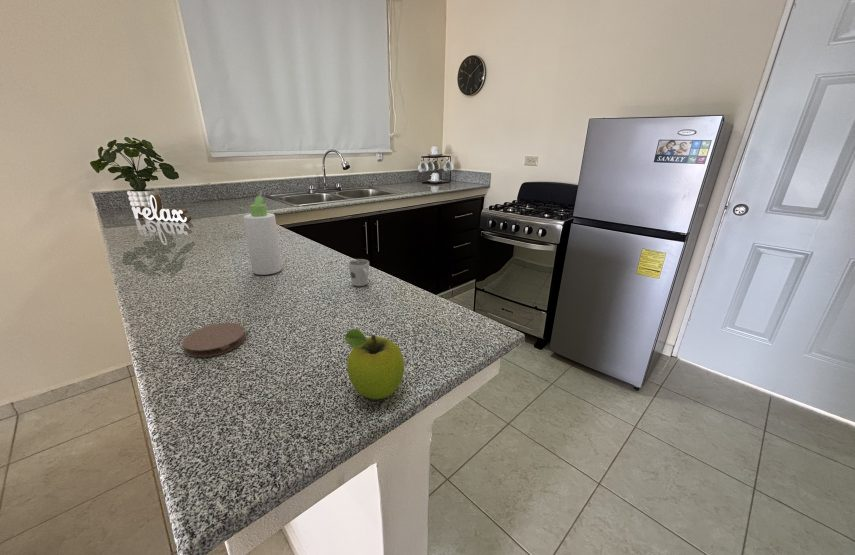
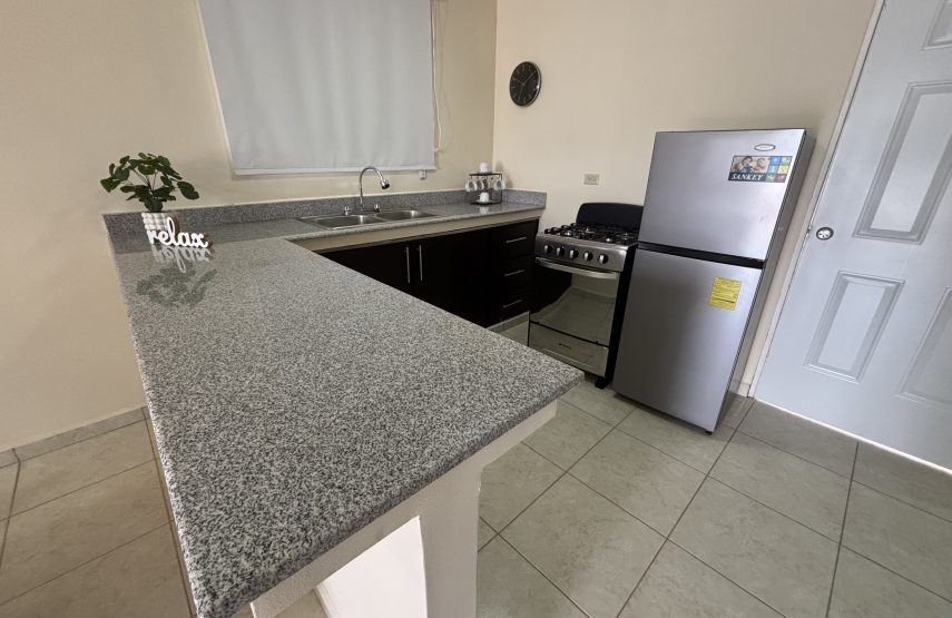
- bottle (262, 232)
- cup (360, 266)
- coaster (215, 338)
- fruit (372, 362)
